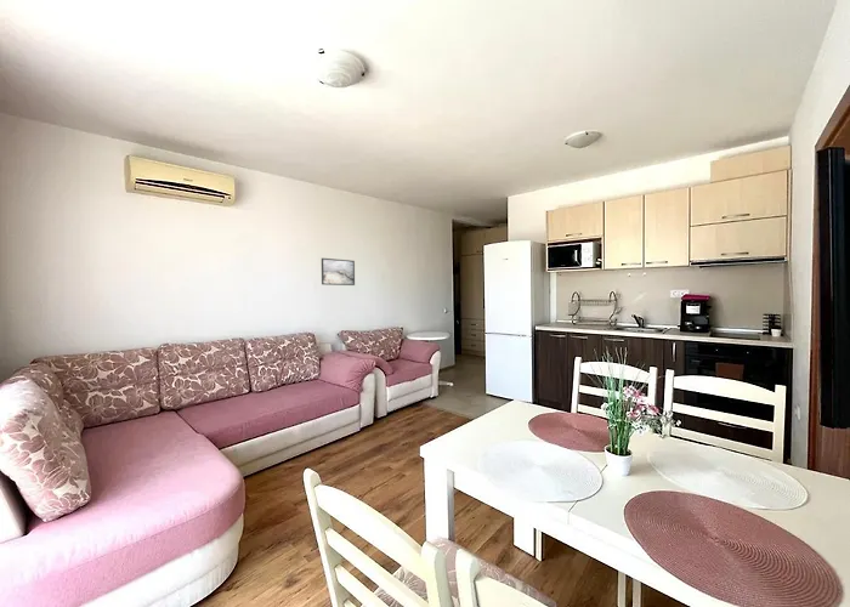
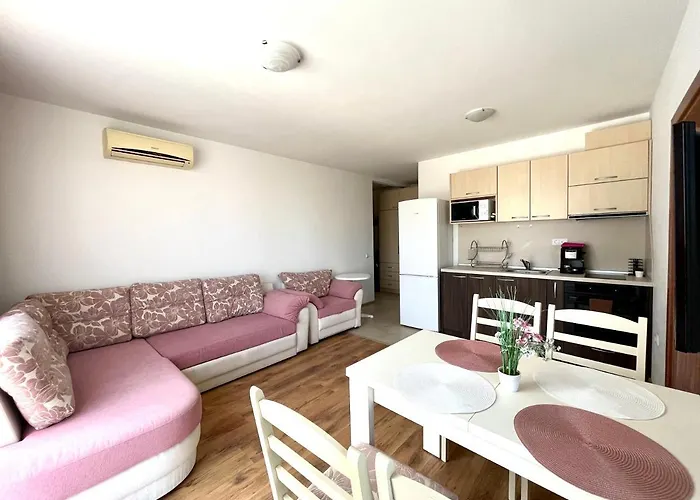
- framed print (338, 272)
